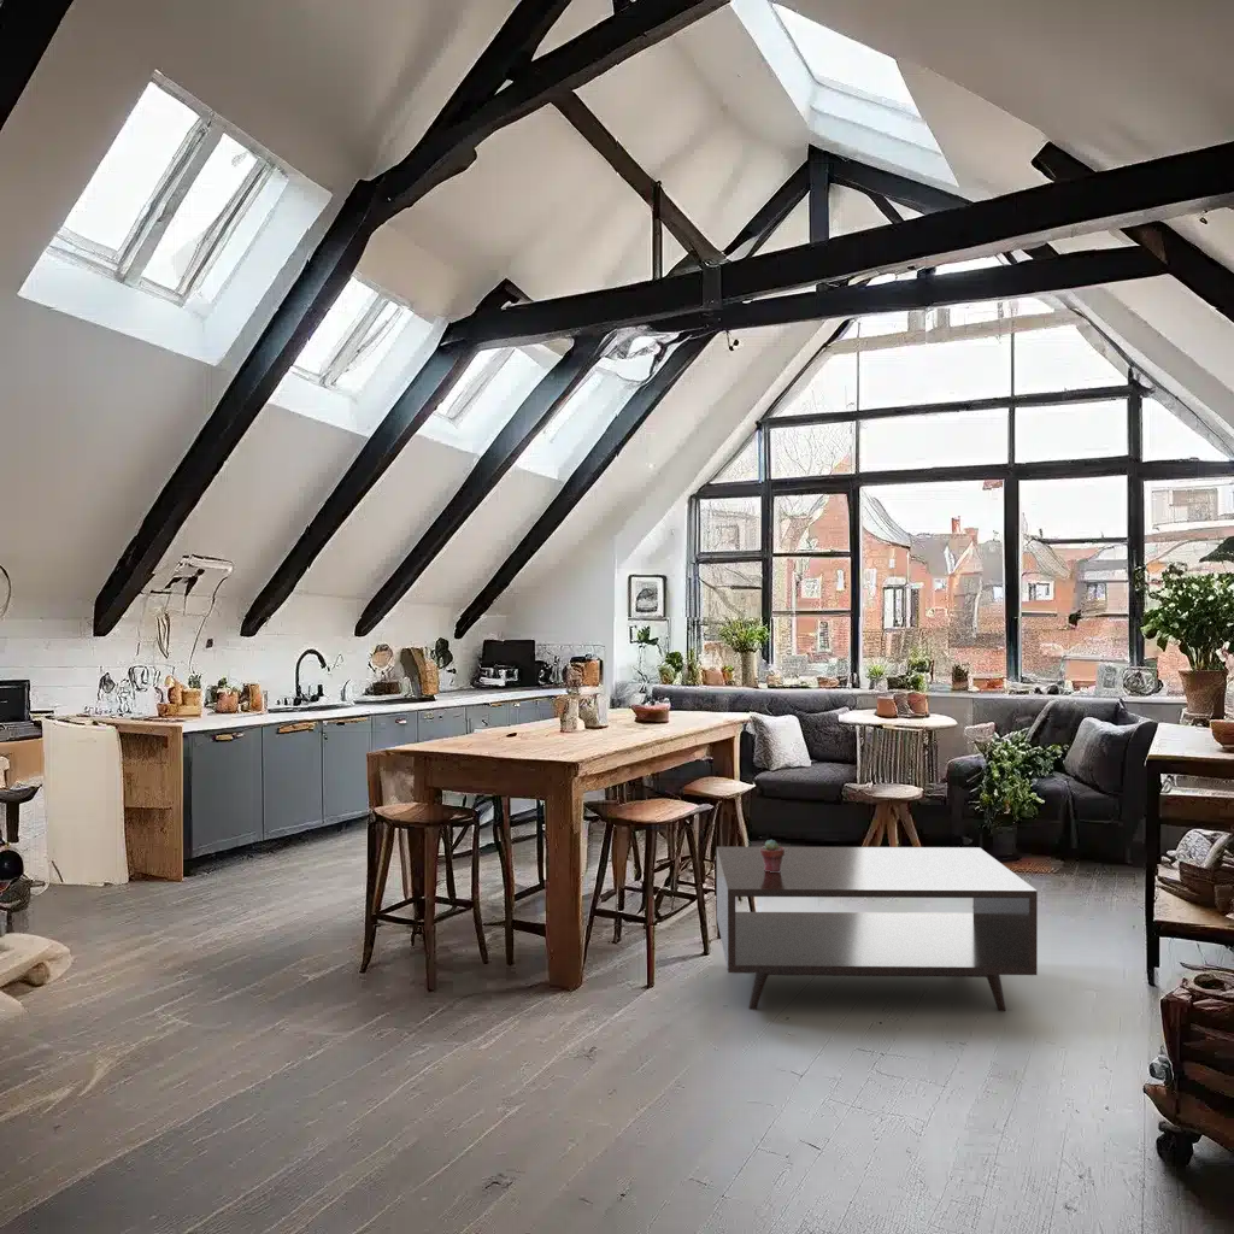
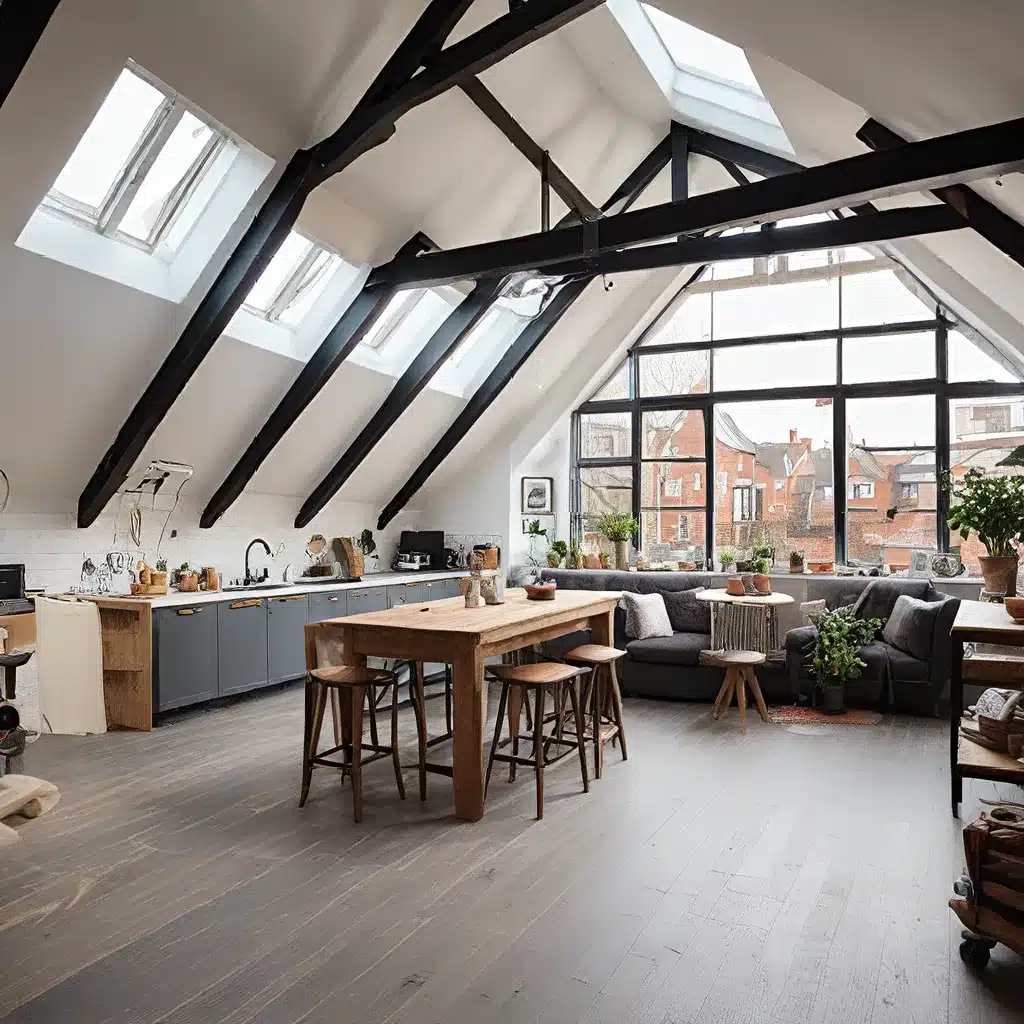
- potted succulent (771, 854)
- coffee table (863, 926)
